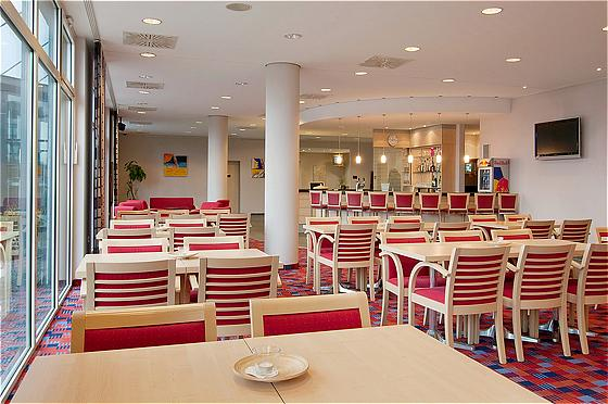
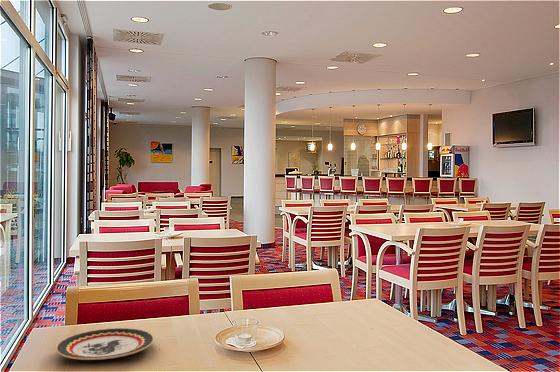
+ plate (106, 345)
